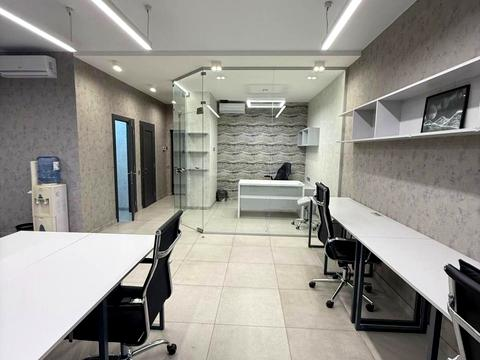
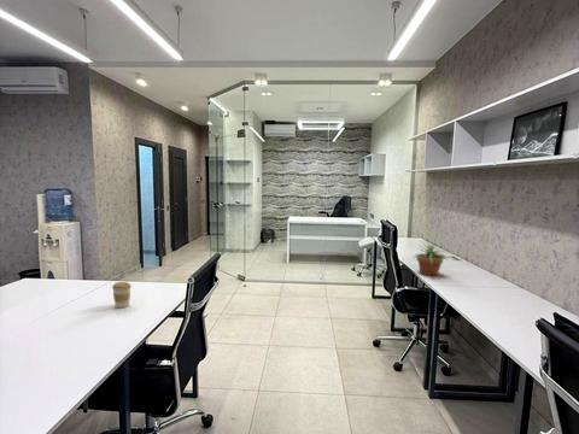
+ coffee cup (122, 294)
+ potted plant (428, 257)
